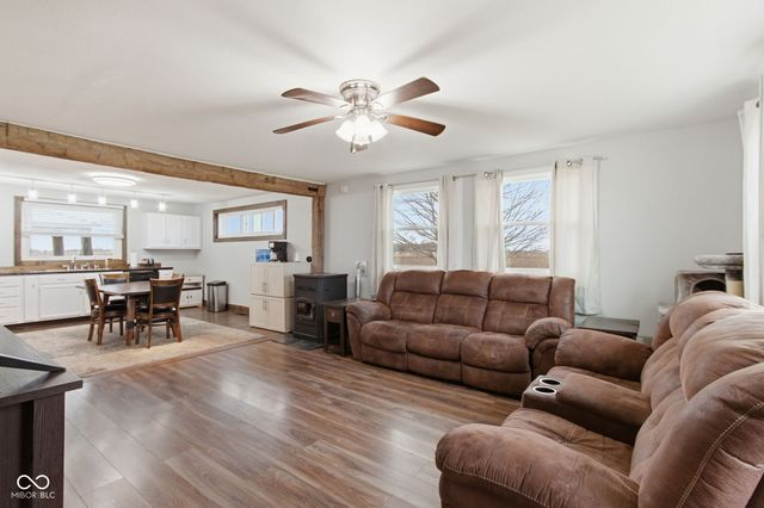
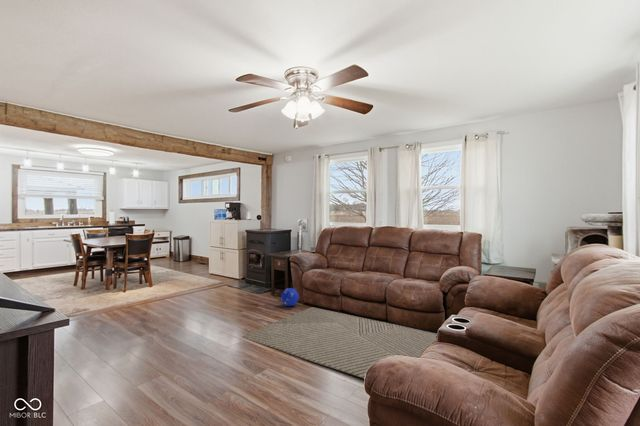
+ rug (347, 337)
+ ball (289, 297)
